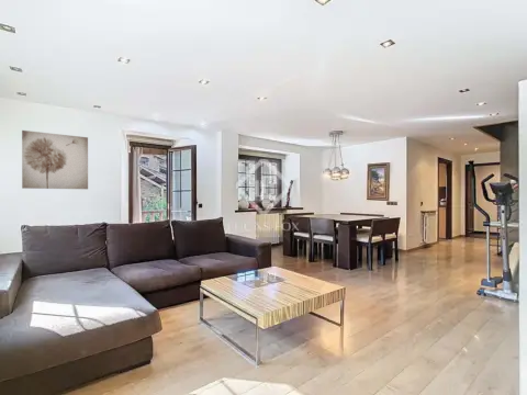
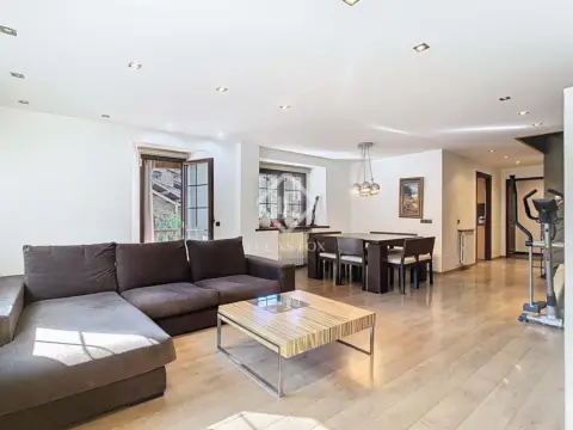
- wall art (56, 161)
